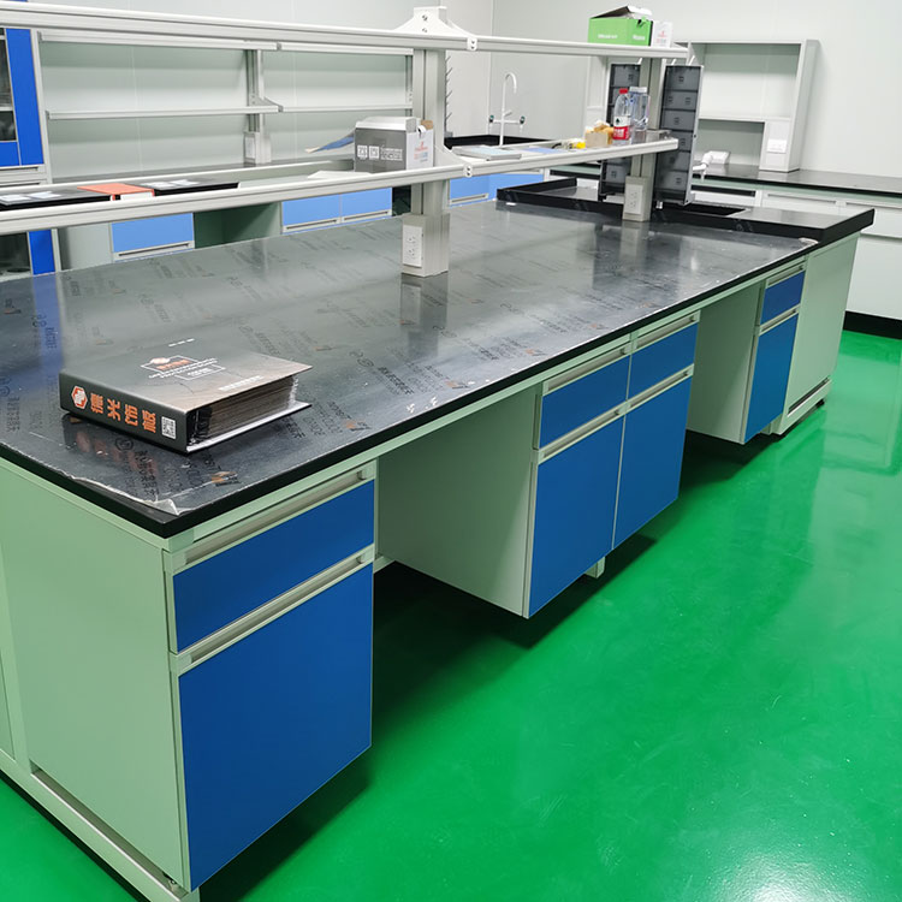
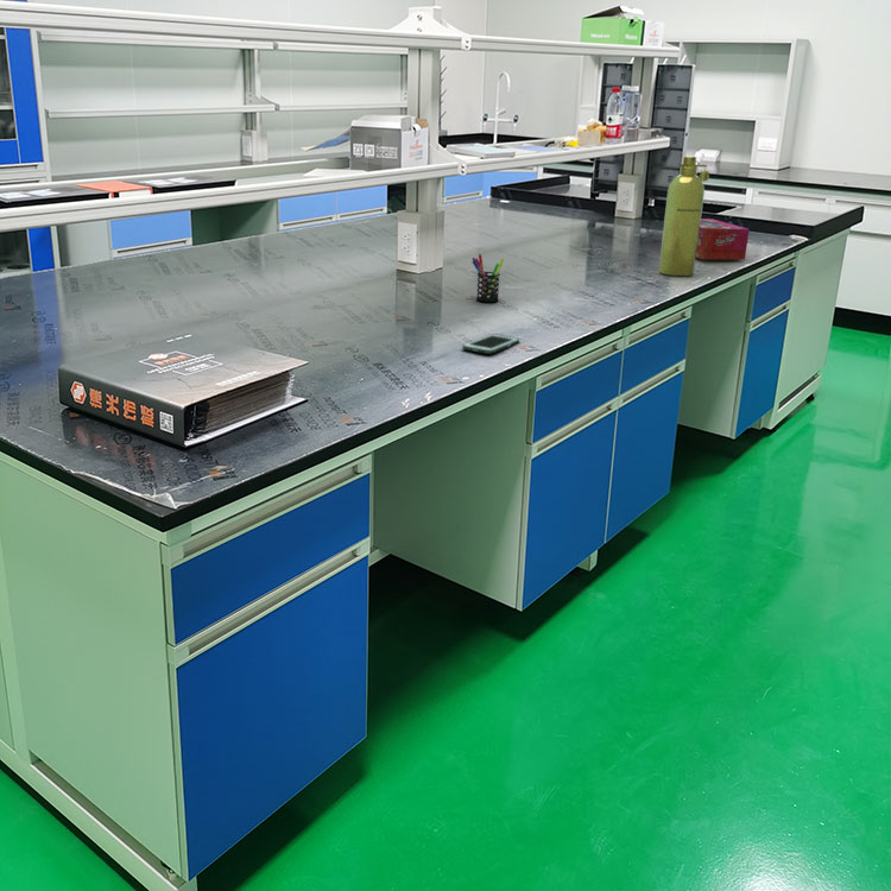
+ cell phone (491, 343)
+ tissue box (707, 238)
+ spray bottle (685, 215)
+ pen holder (488, 277)
